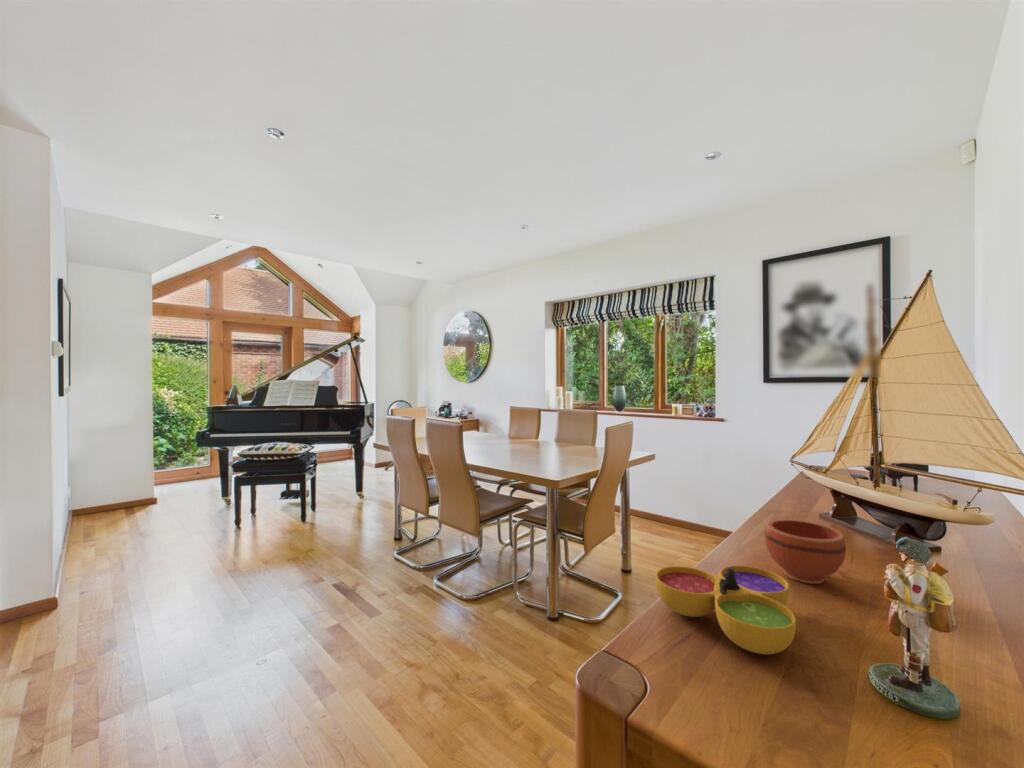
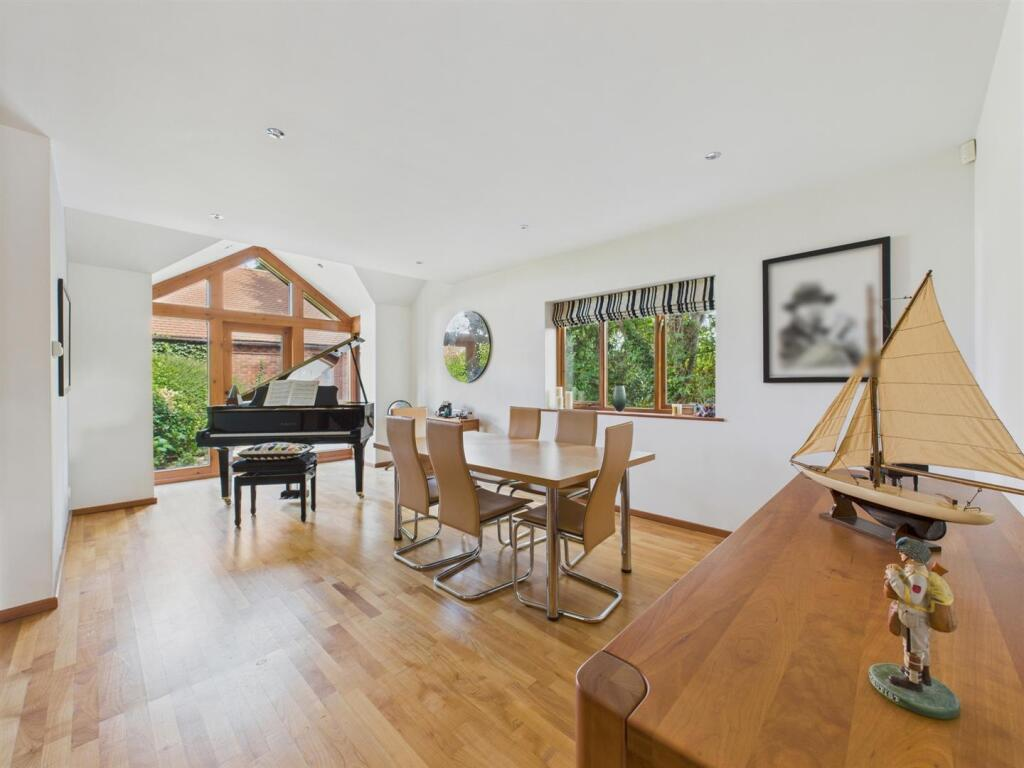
- bowl (803, 552)
- decorative bowl (719, 590)
